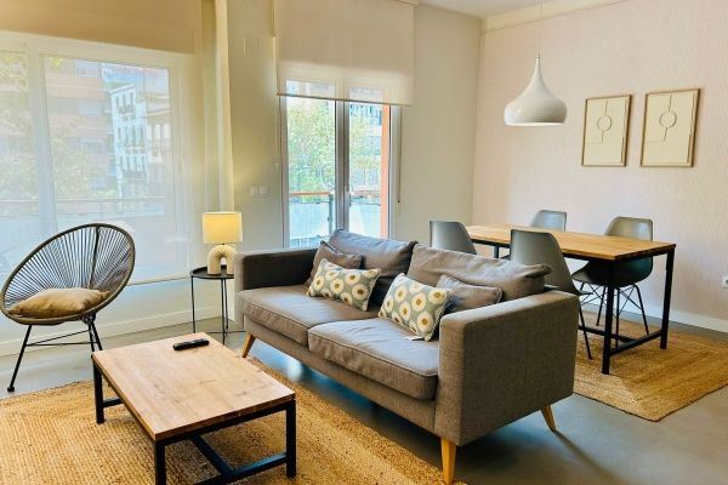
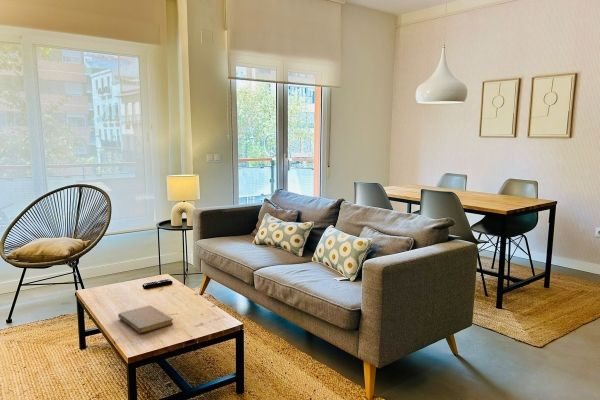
+ notebook (145, 318)
